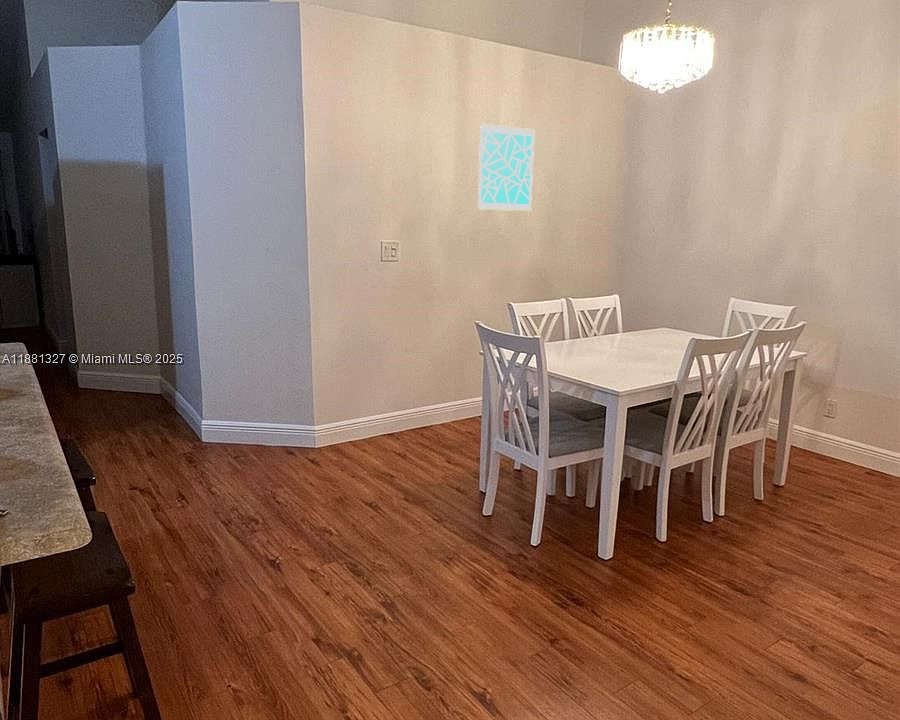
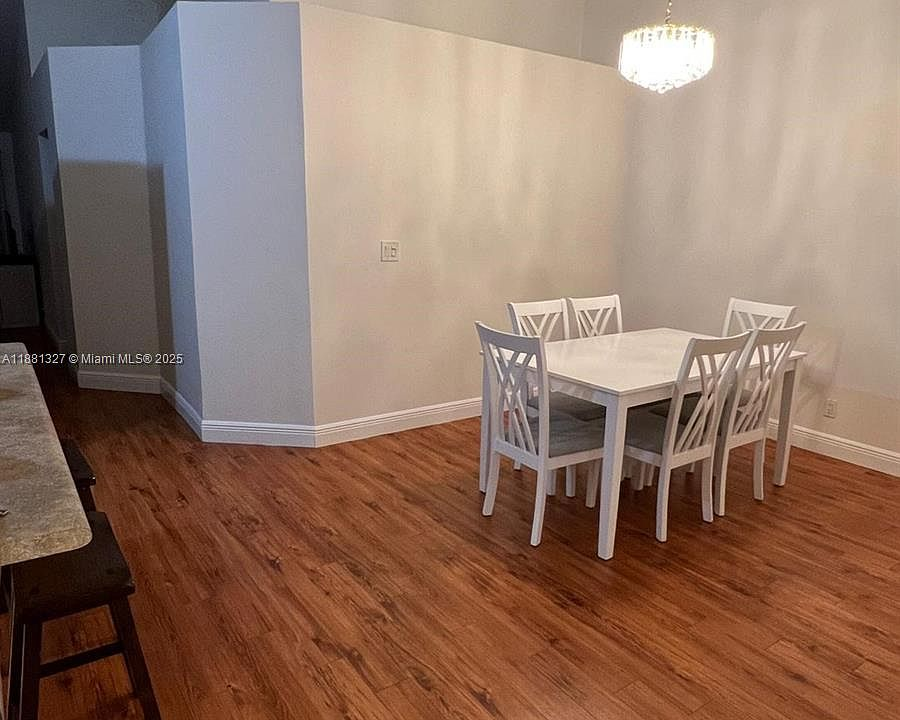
- wall art (506, 168)
